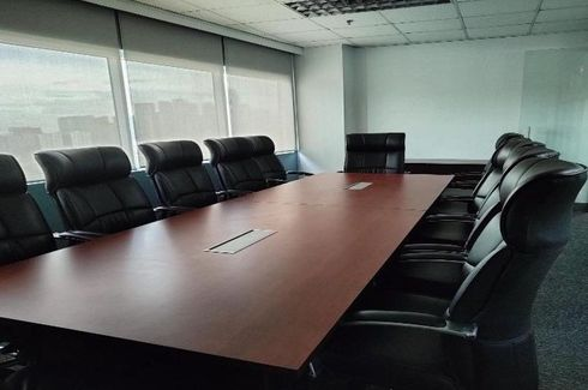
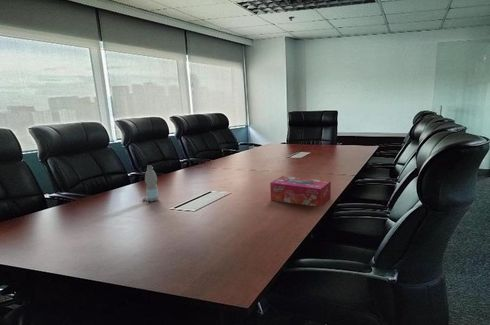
+ tissue box (300, 190)
+ water bottle (148, 182)
